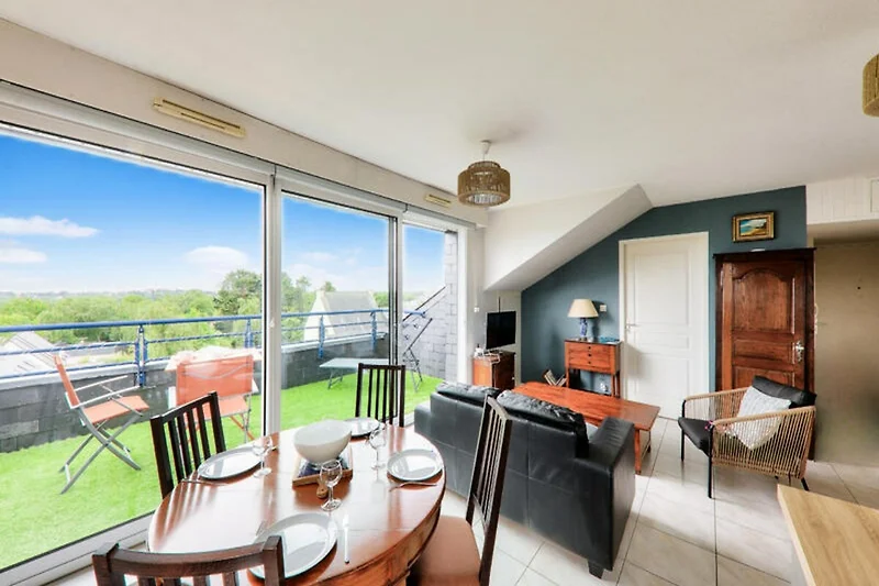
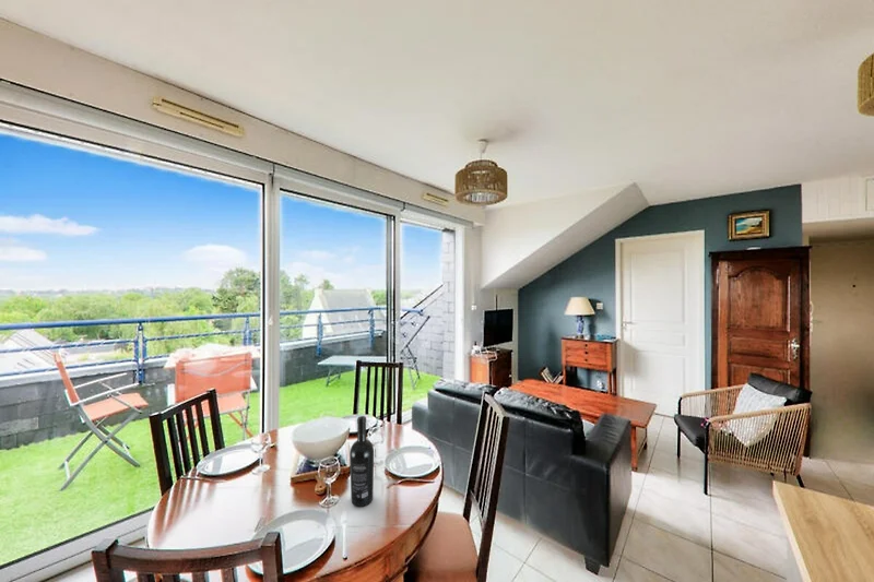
+ wine bottle (362, 459)
